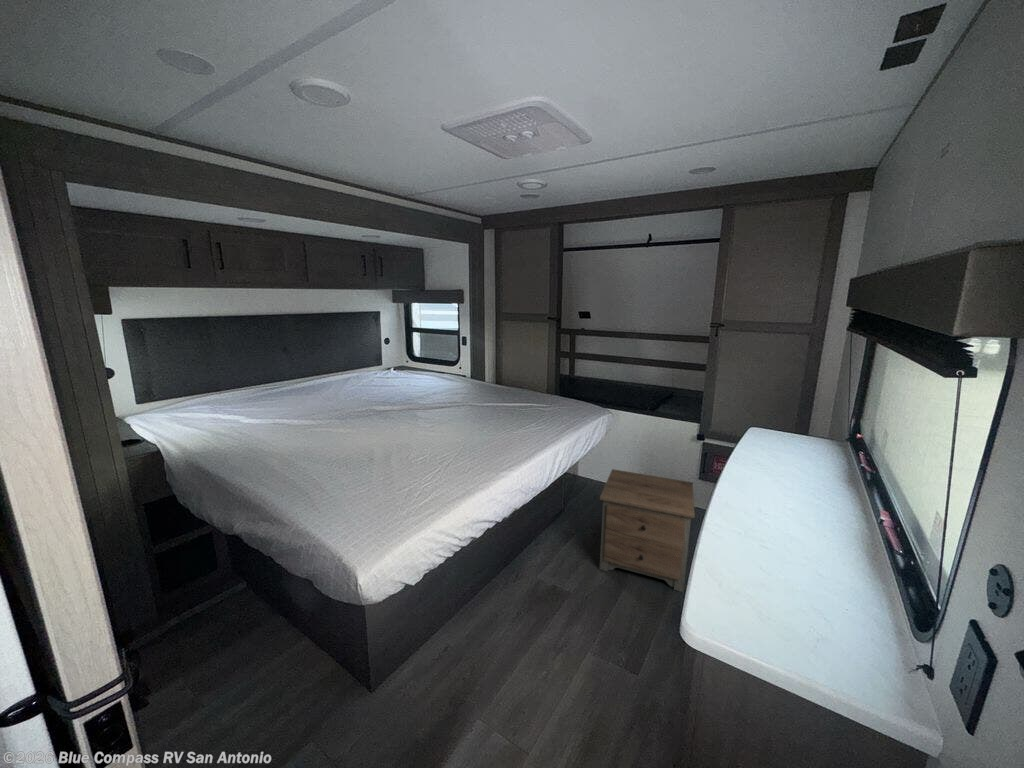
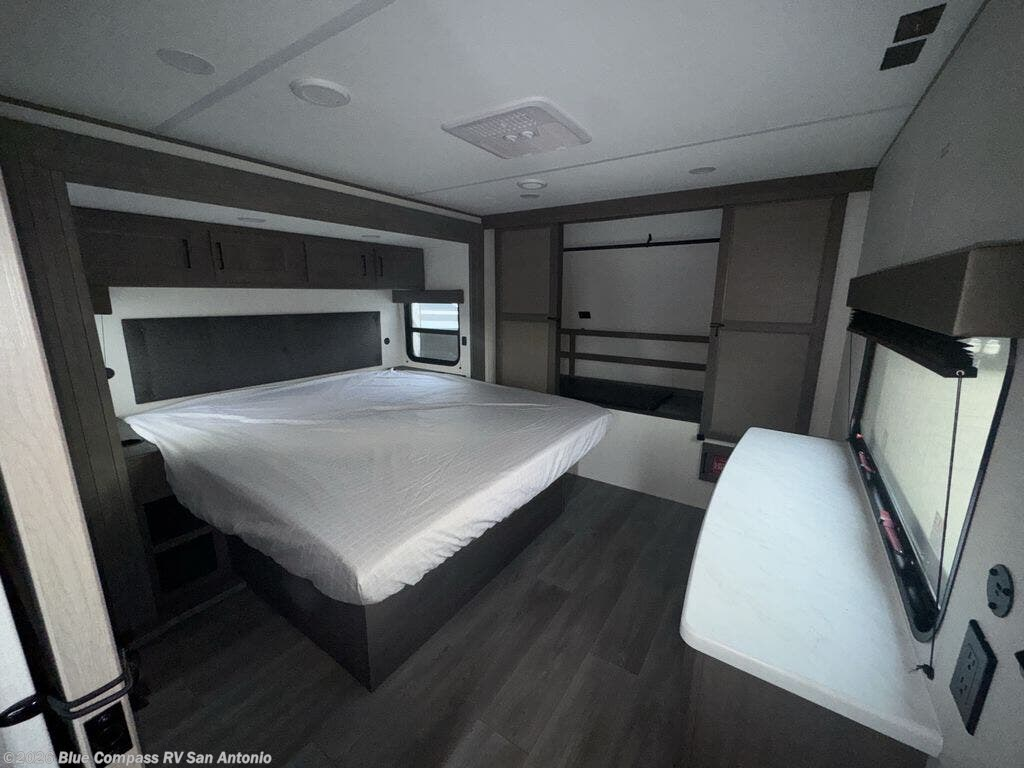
- nightstand (645, 527)
